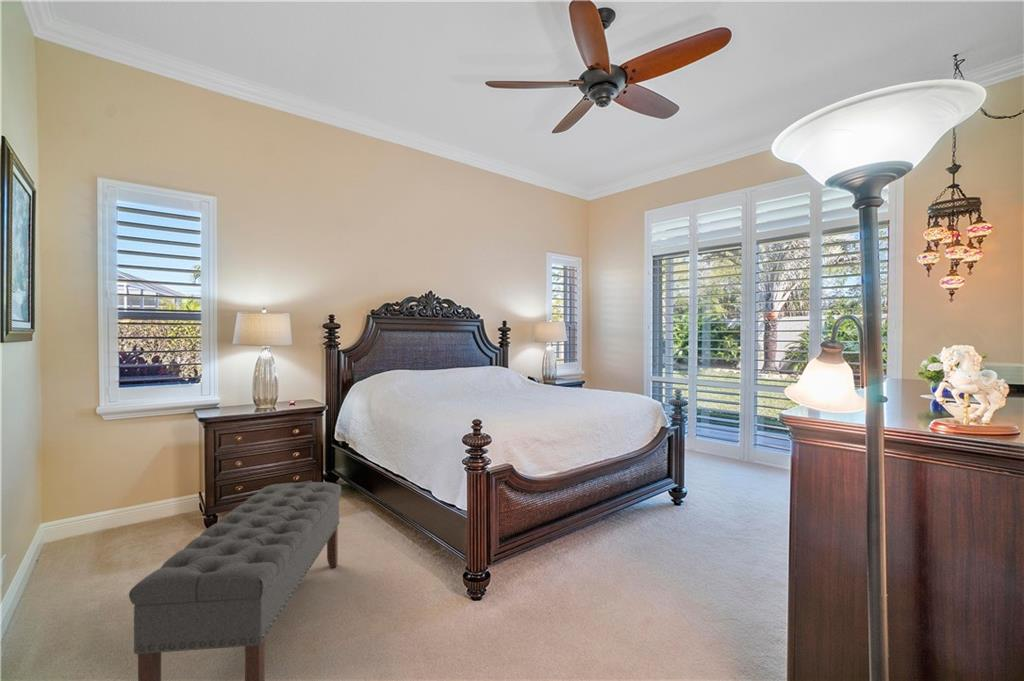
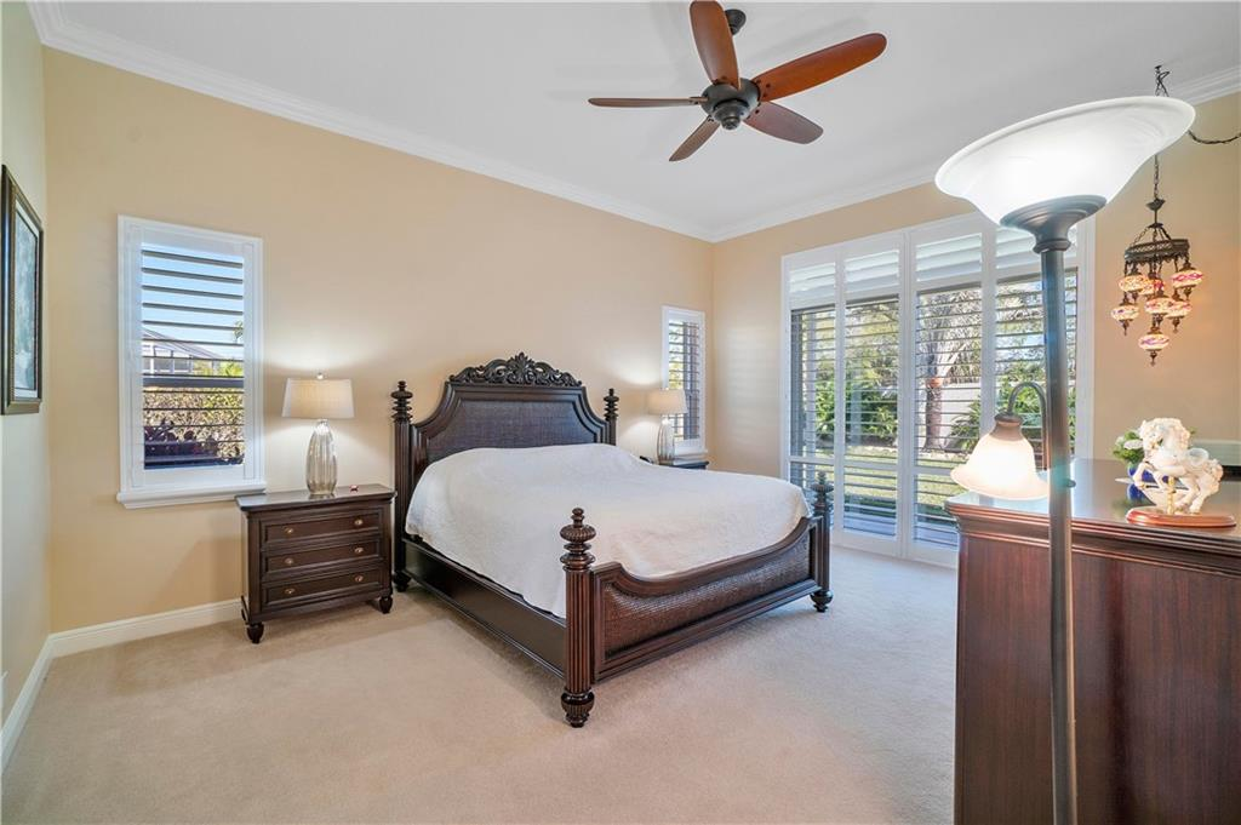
- bench (263, 570)
